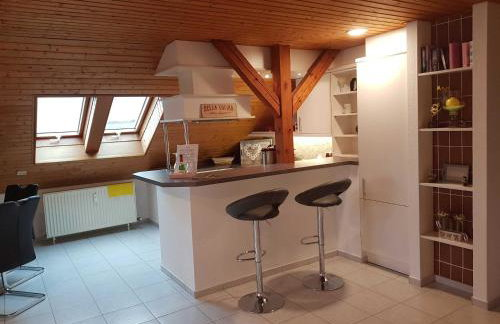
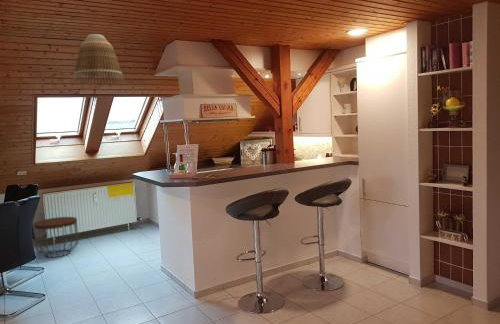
+ lamp shade (96, 58)
+ side table (58, 237)
